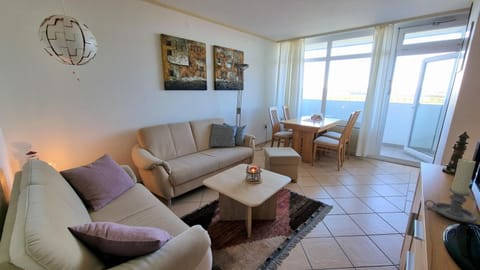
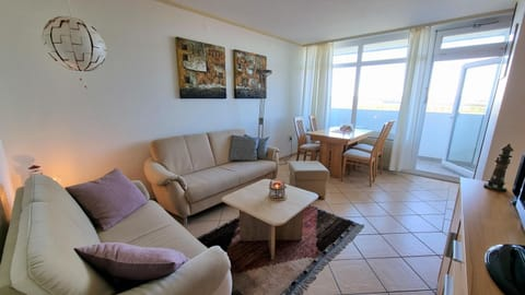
- candle holder (455, 187)
